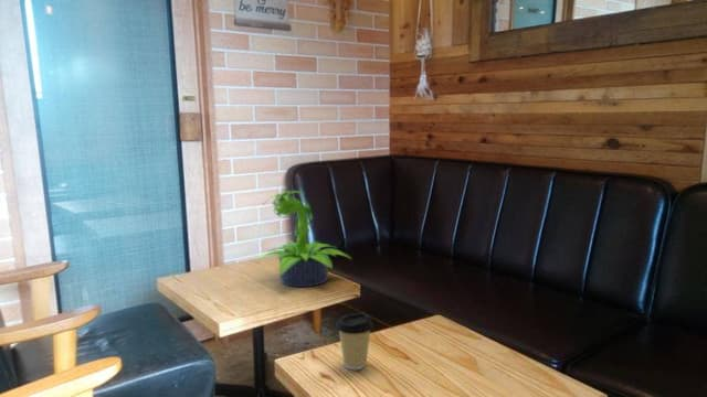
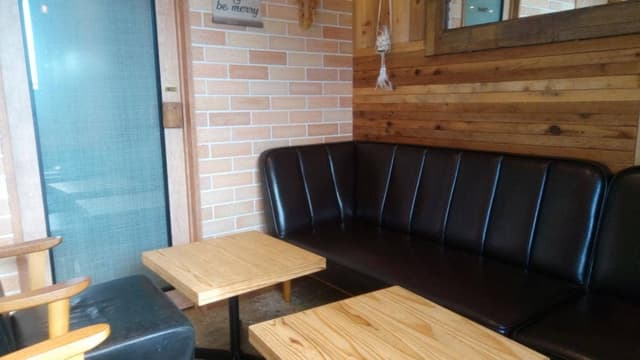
- coffee cup (355, 341)
- potted plant (303, 234)
